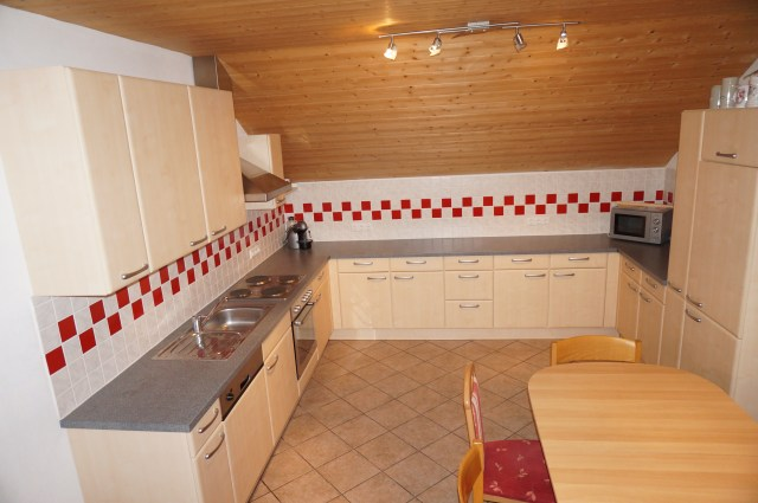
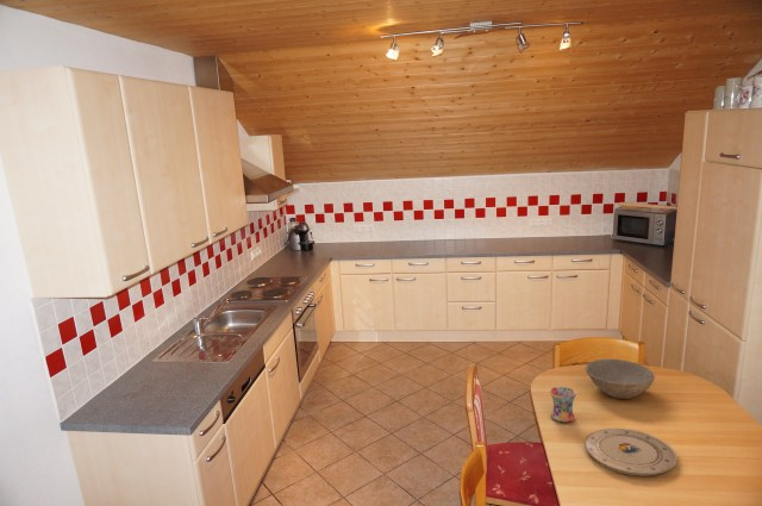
+ bowl (618, 381)
+ plate (629, 451)
+ mug (563, 404)
